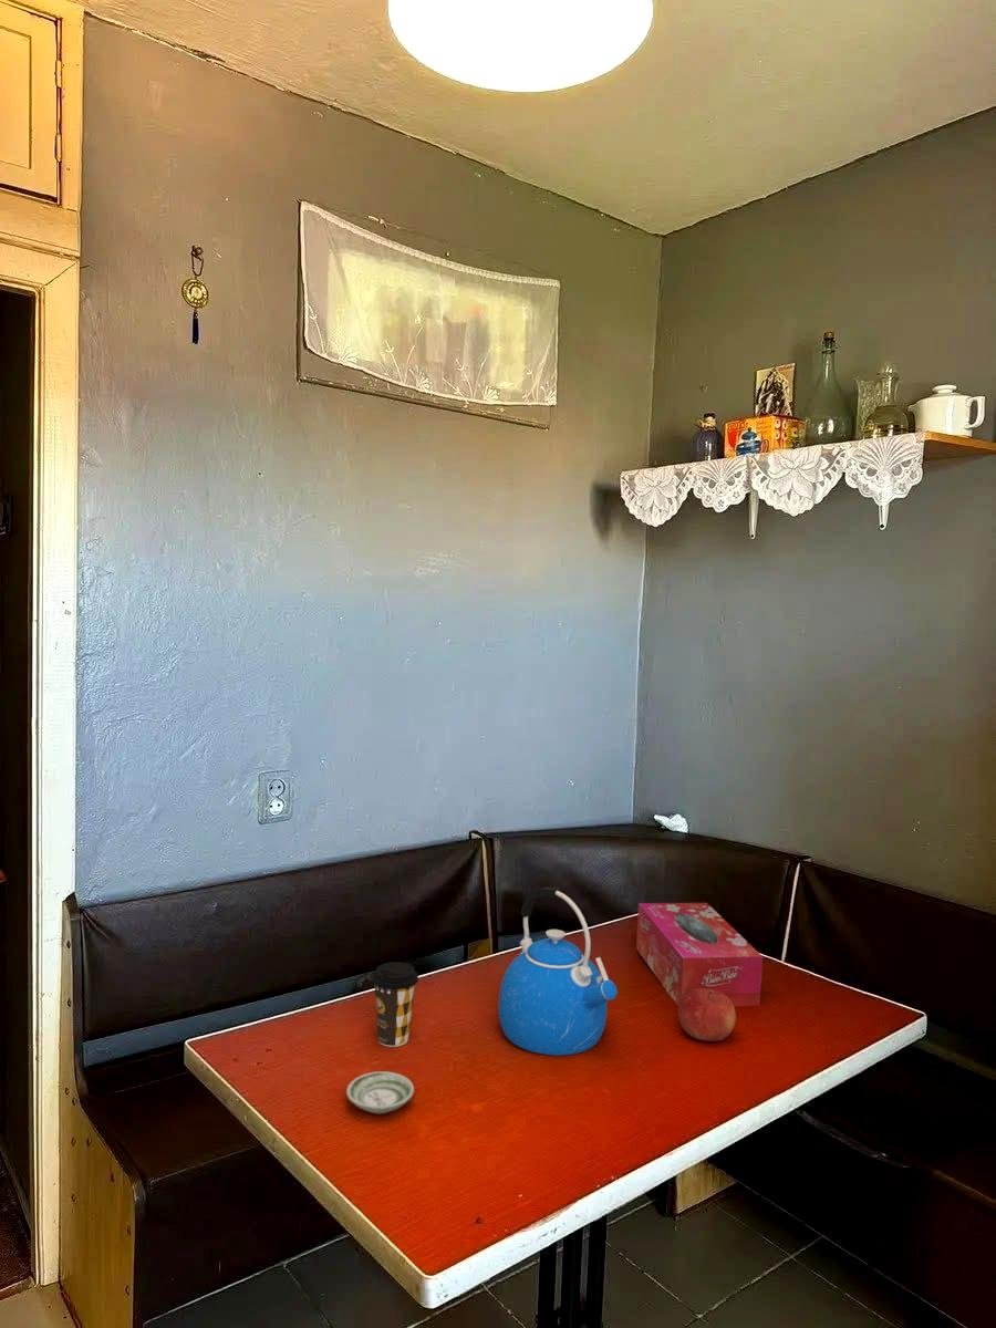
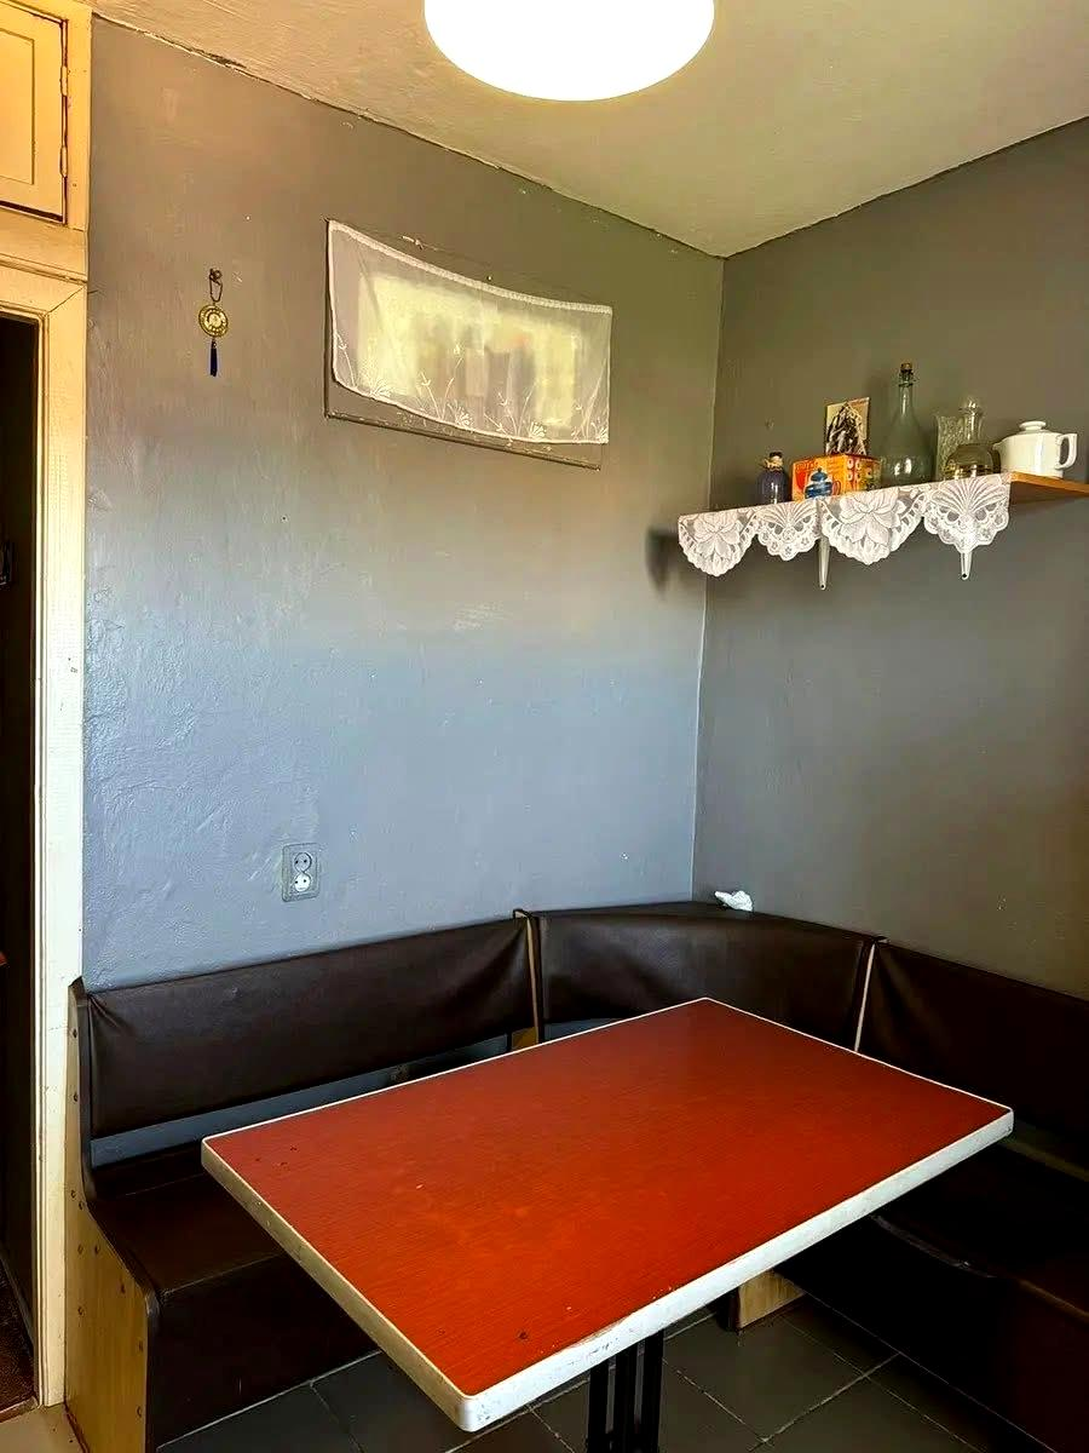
- saucer (380, 1096)
- tissue box (694, 952)
- kettle (563, 965)
- fruit (706, 1011)
- coffee cup (394, 1004)
